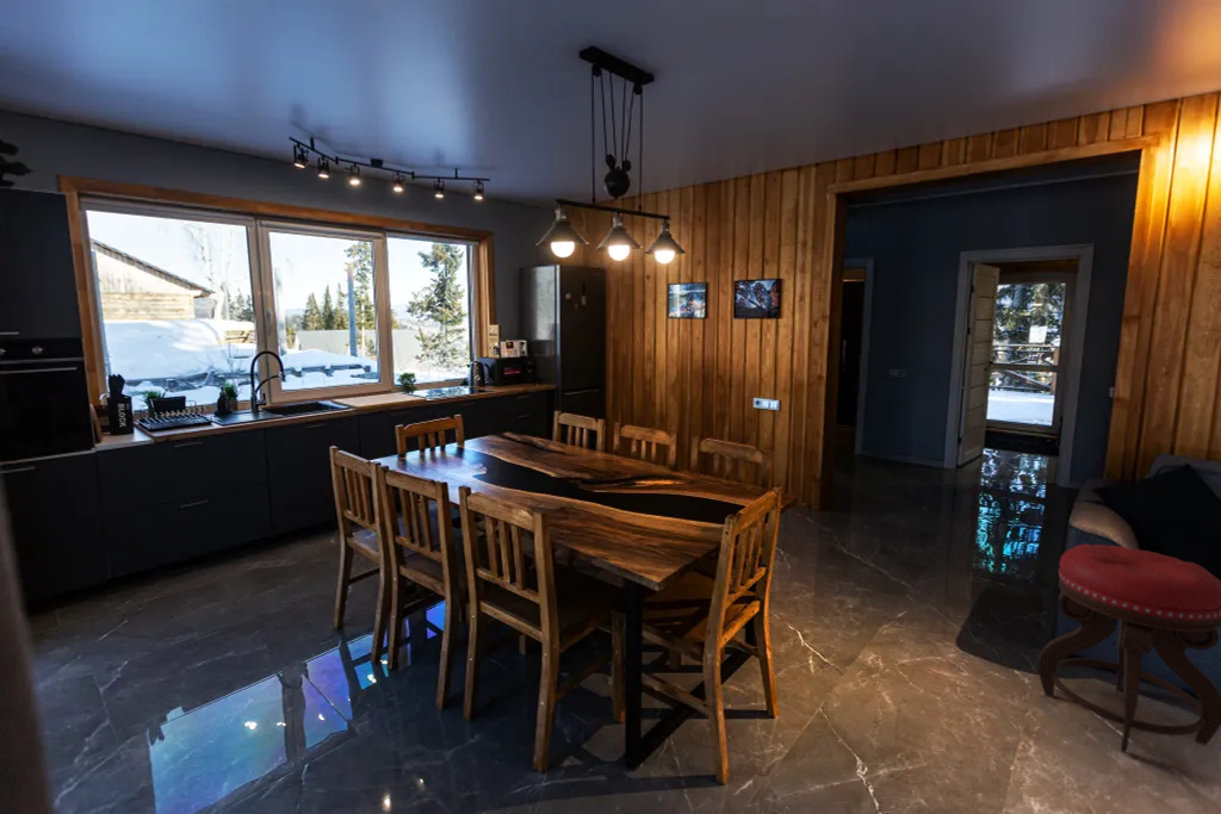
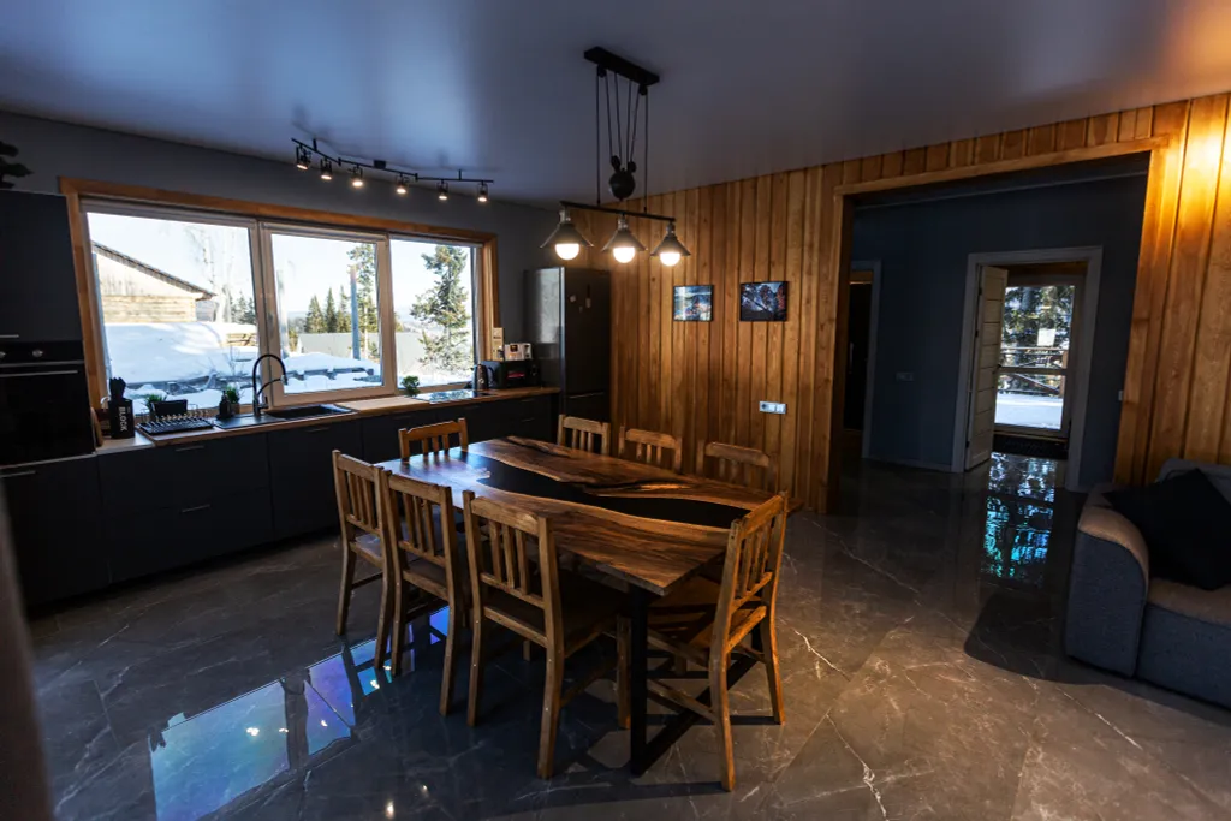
- stool (1129, 639)
